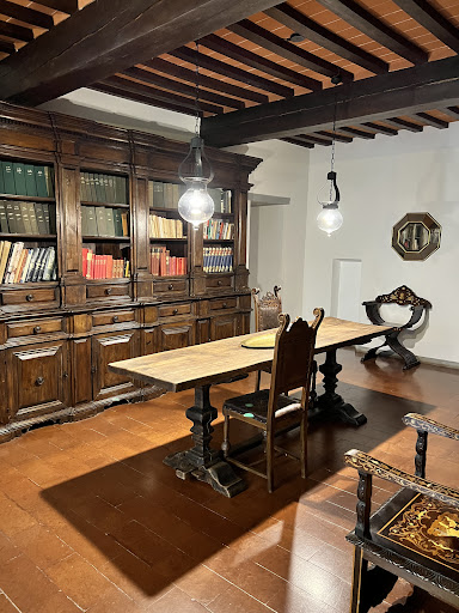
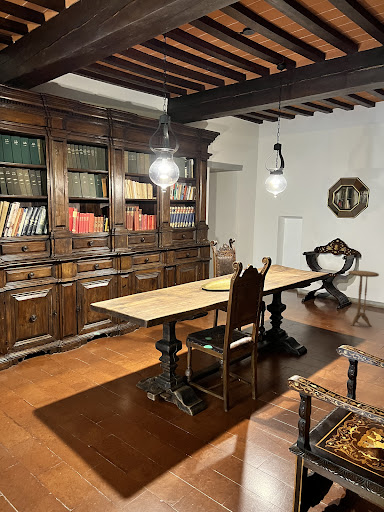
+ side table (360, 298)
